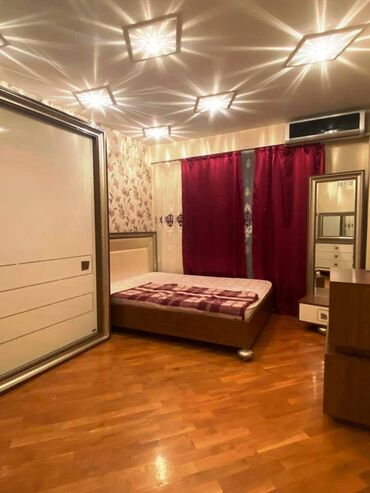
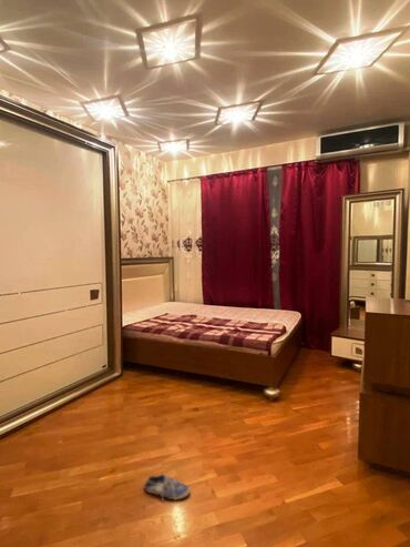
+ shoe (165, 485)
